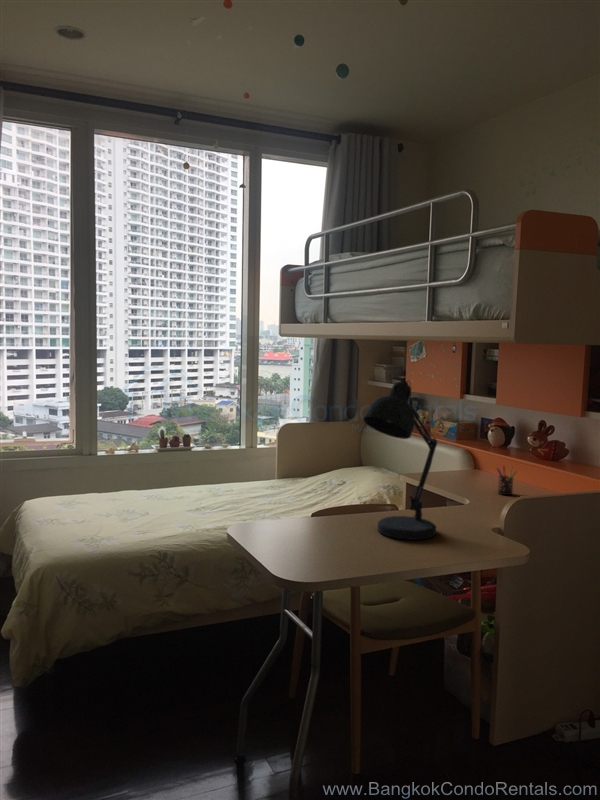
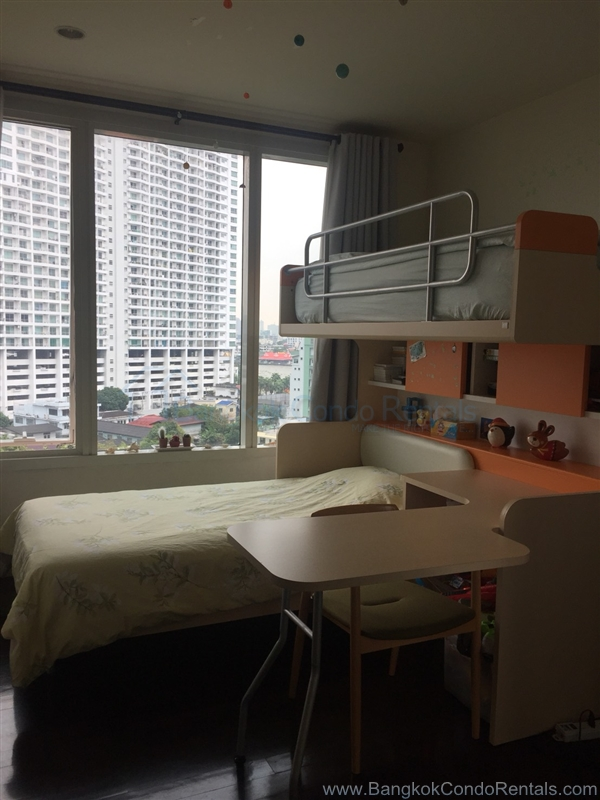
- desk lamp (406, 438)
- pen holder (507, 480)
